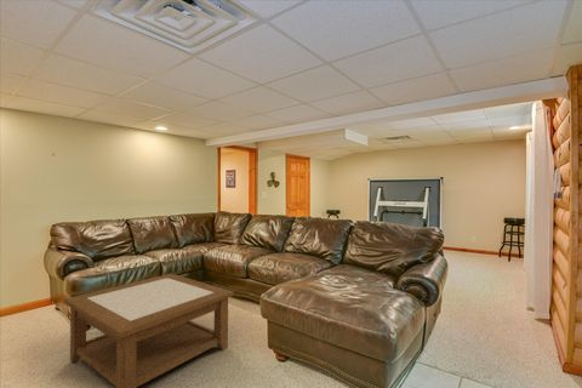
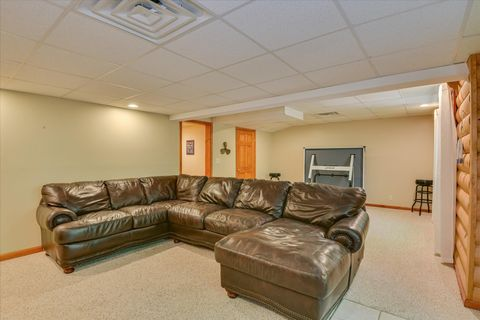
- coffee table (152, 324)
